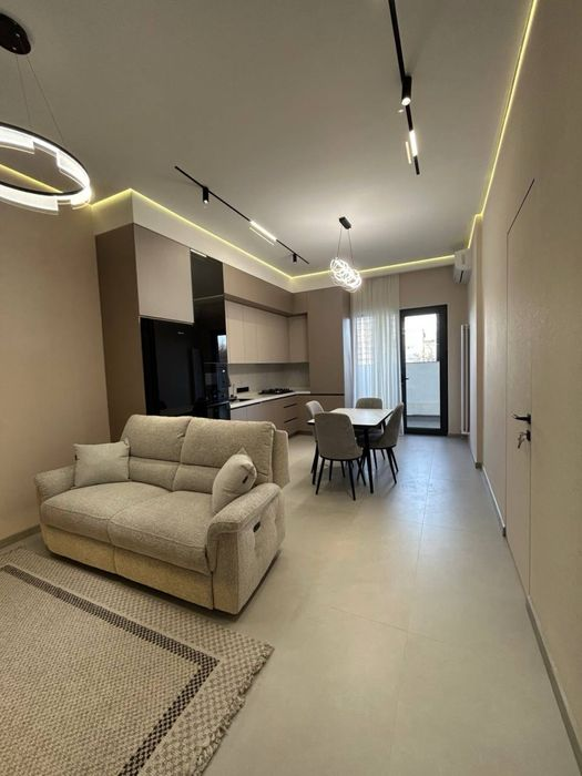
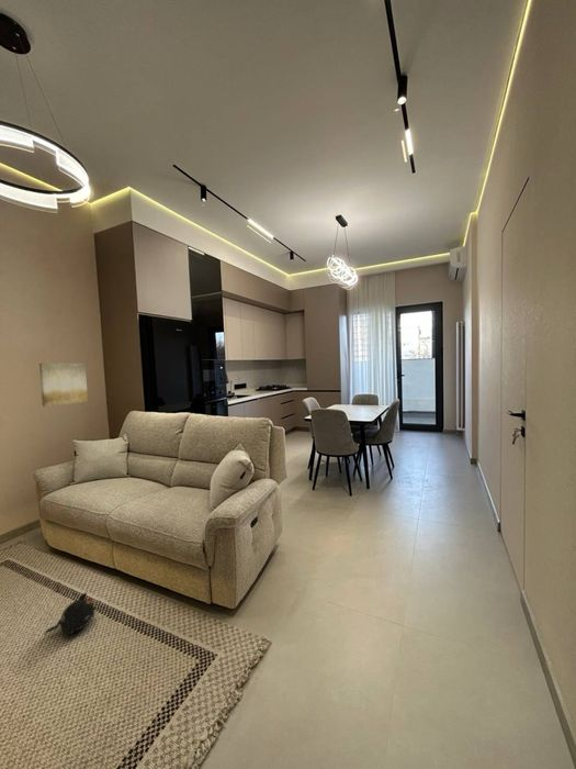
+ plush toy (69, 615)
+ wall art (65, 383)
